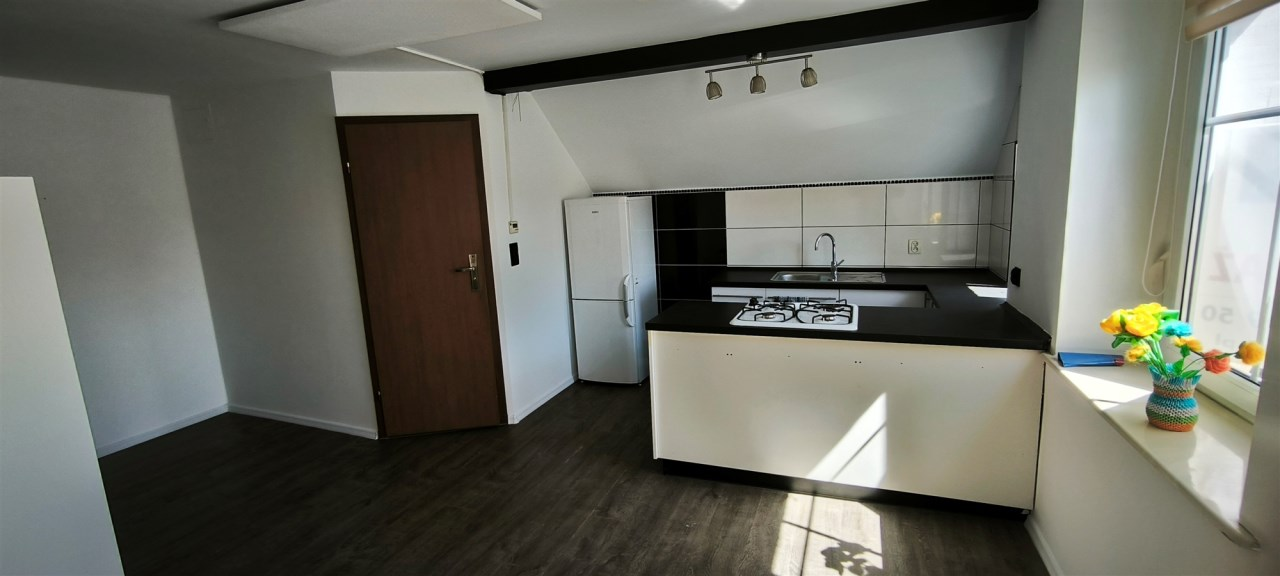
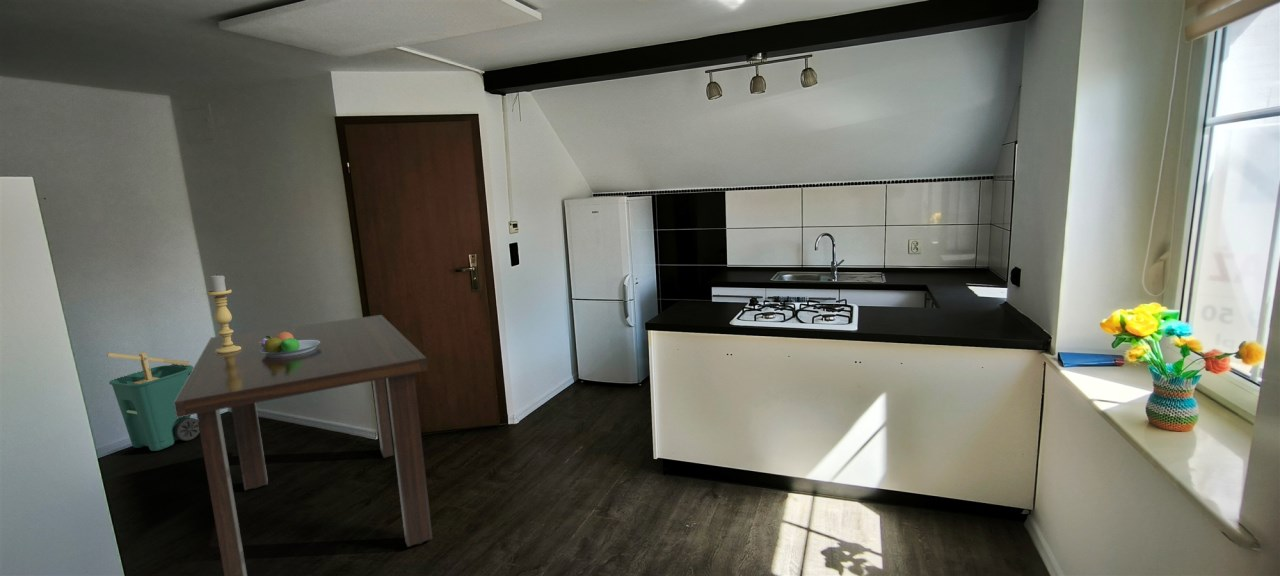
+ fruit bowl (288, 341)
+ dining table (310, 392)
+ candle holder (222, 312)
+ trash can (159, 393)
